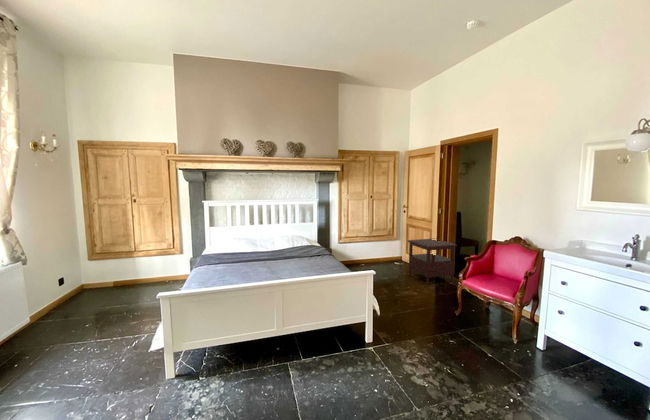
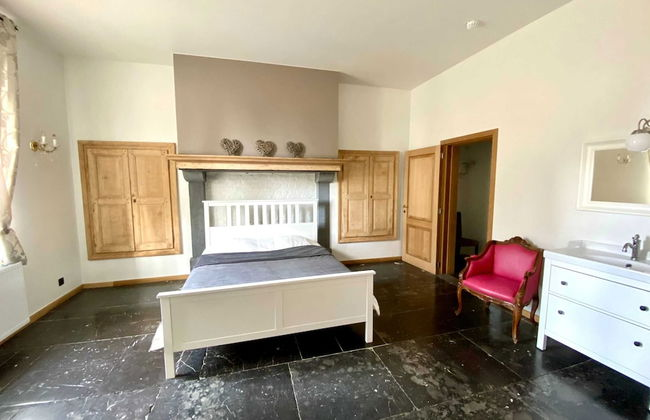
- side table (430, 260)
